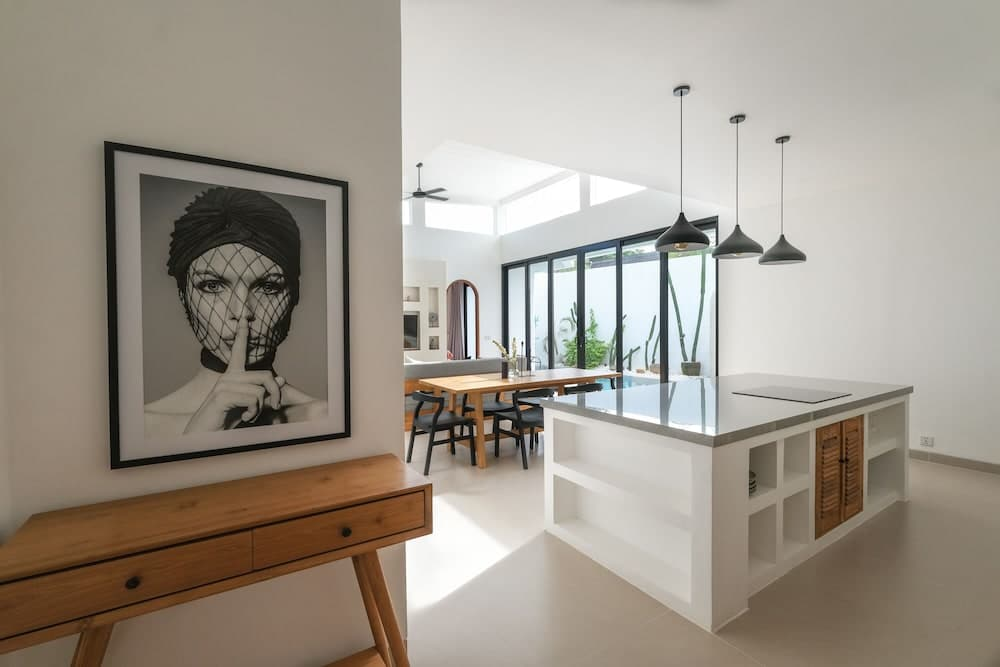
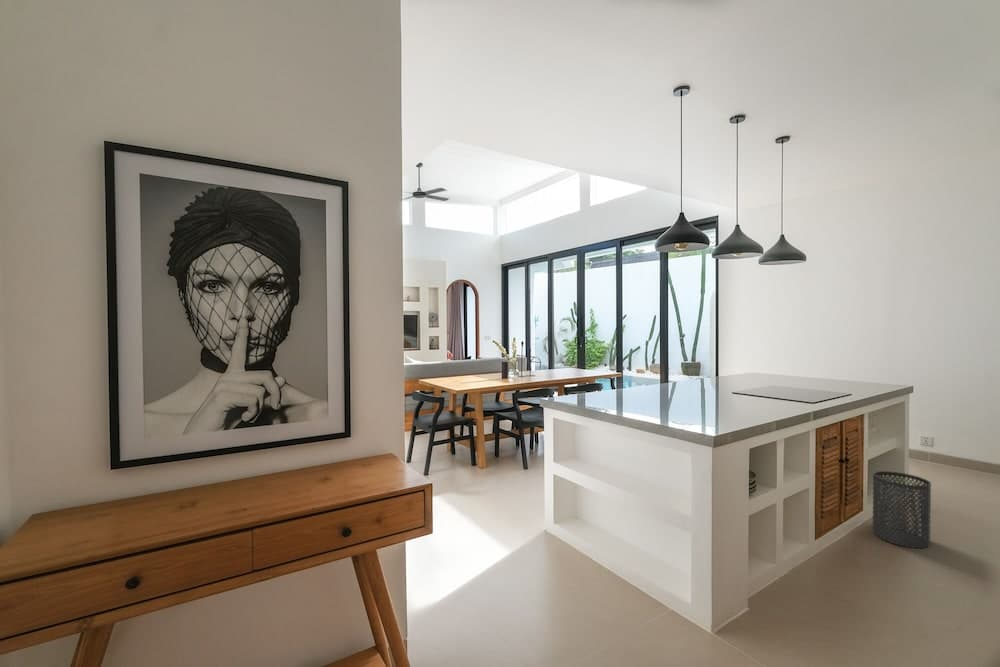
+ trash can (900, 507)
